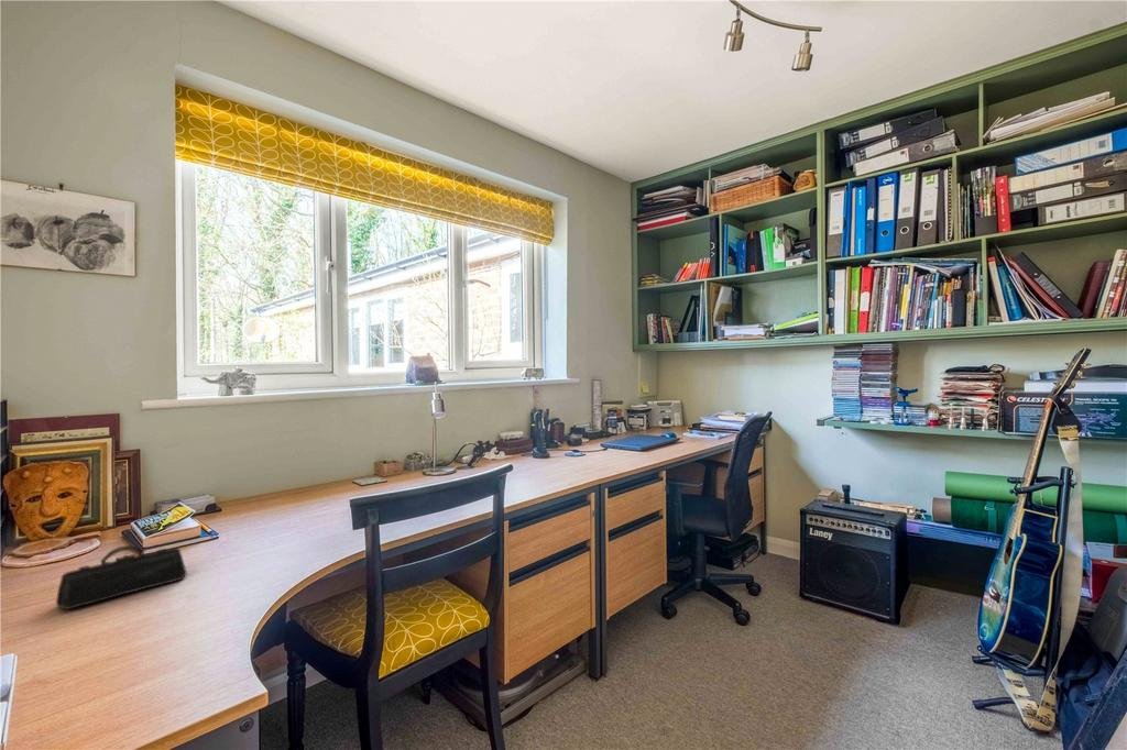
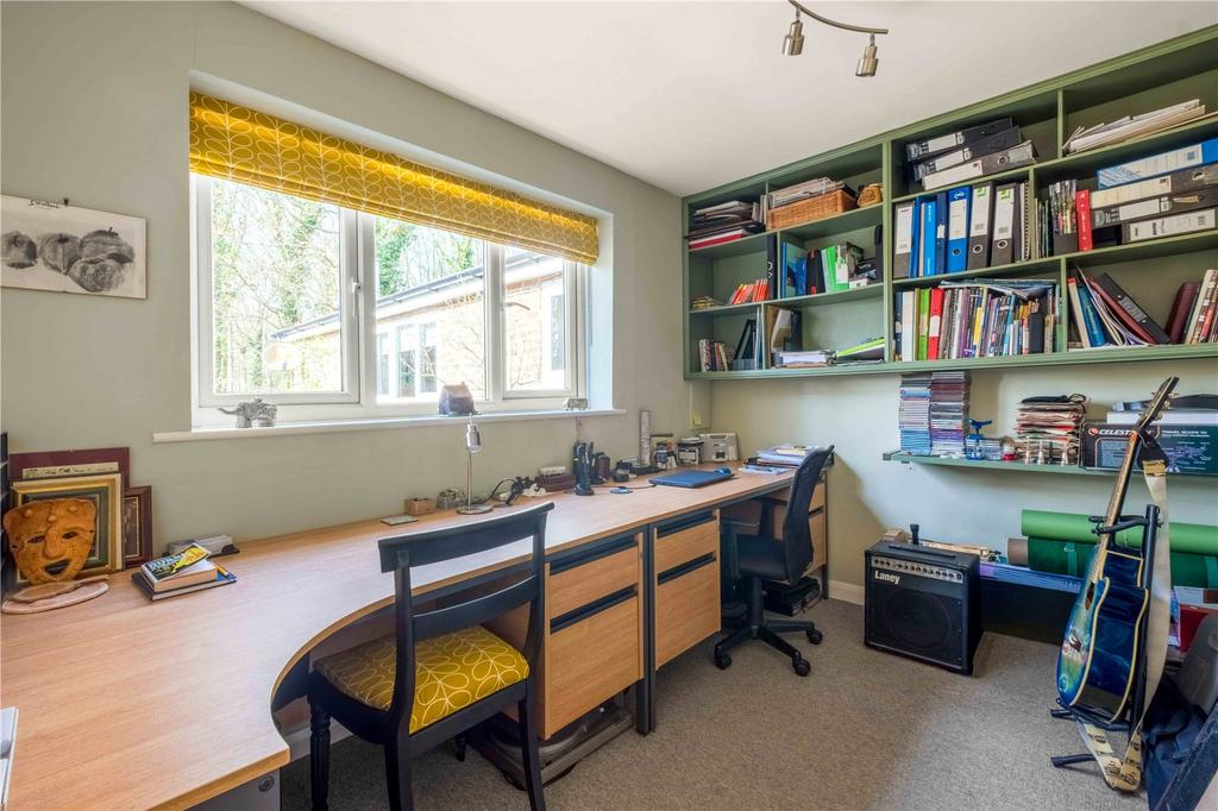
- pencil case (125, 567)
